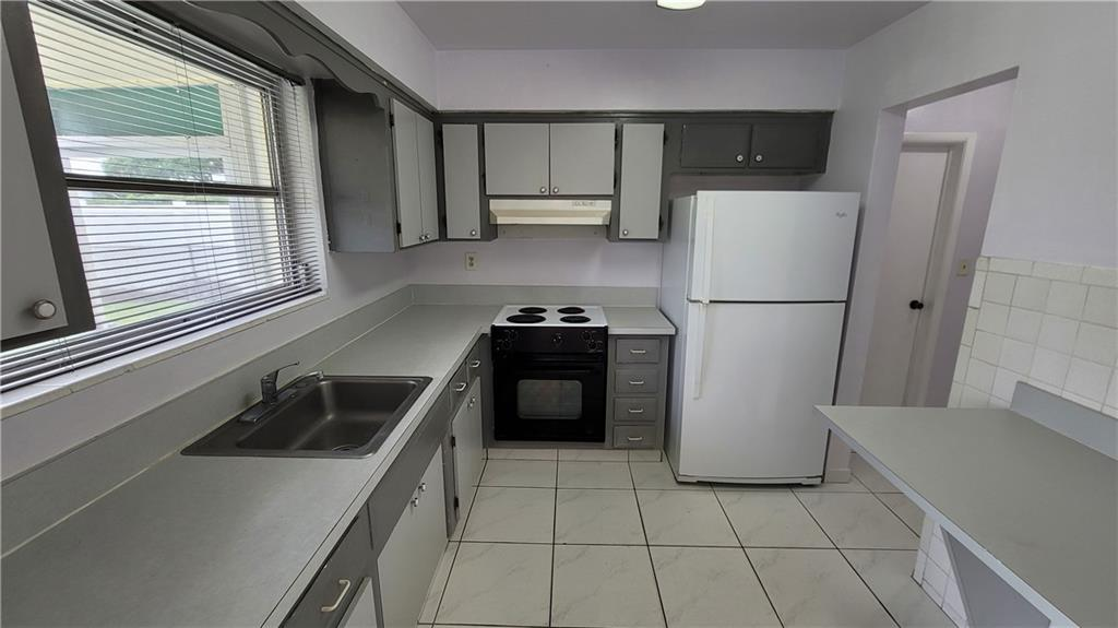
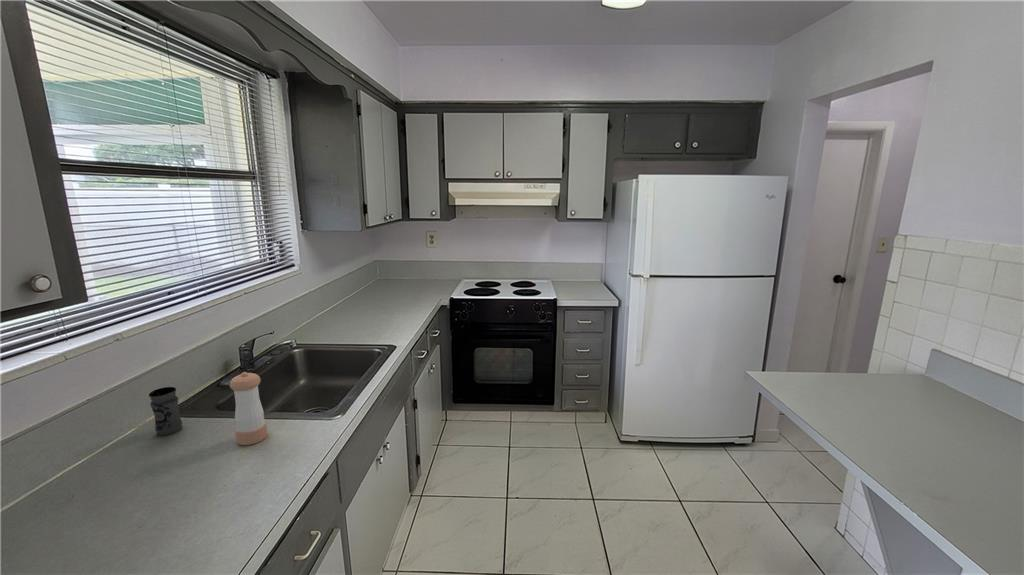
+ pepper shaker (248, 405)
+ jar (166, 410)
